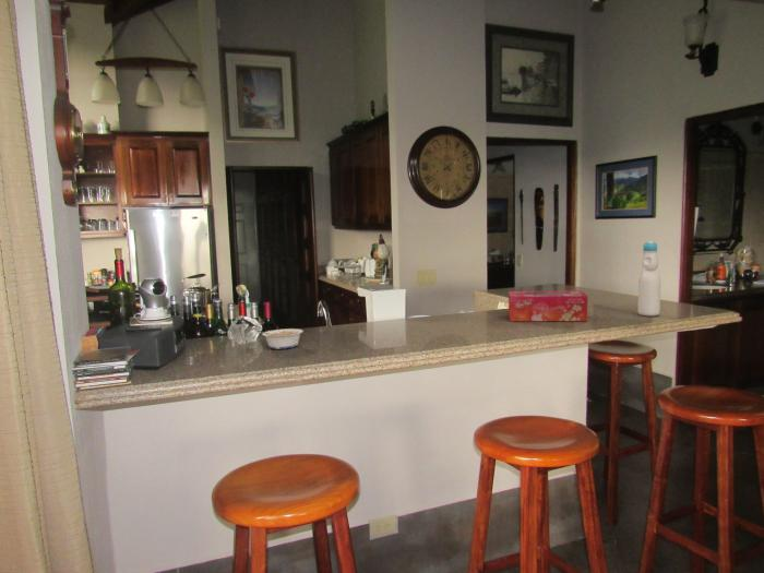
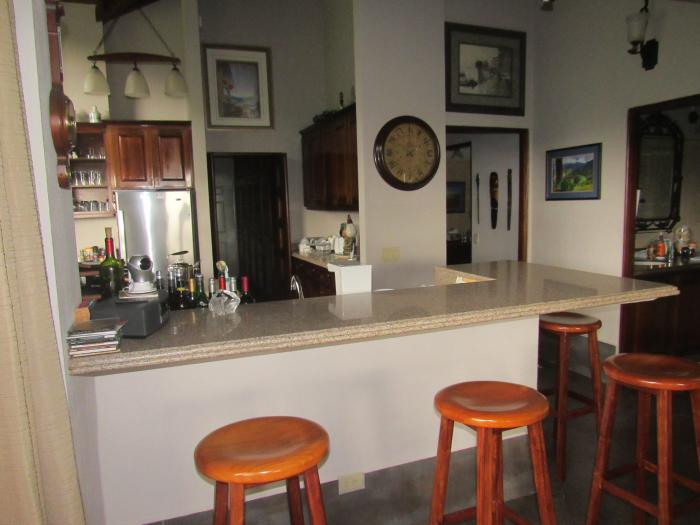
- bottle (649, 278)
- legume (282, 337)
- tissue box (546, 306)
